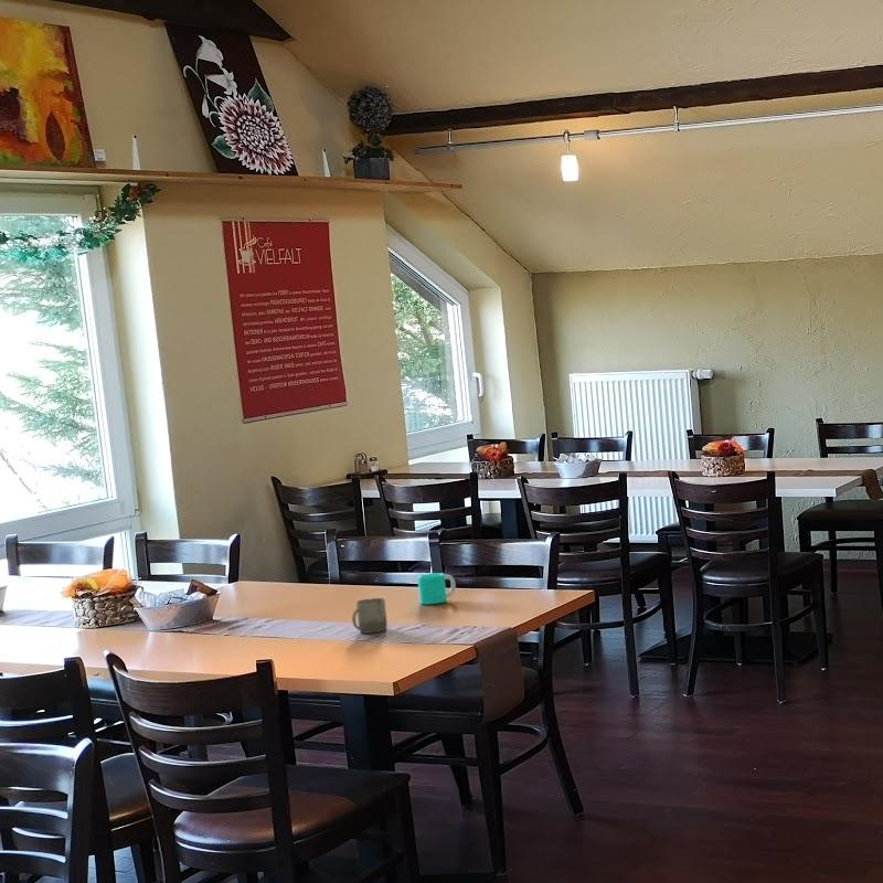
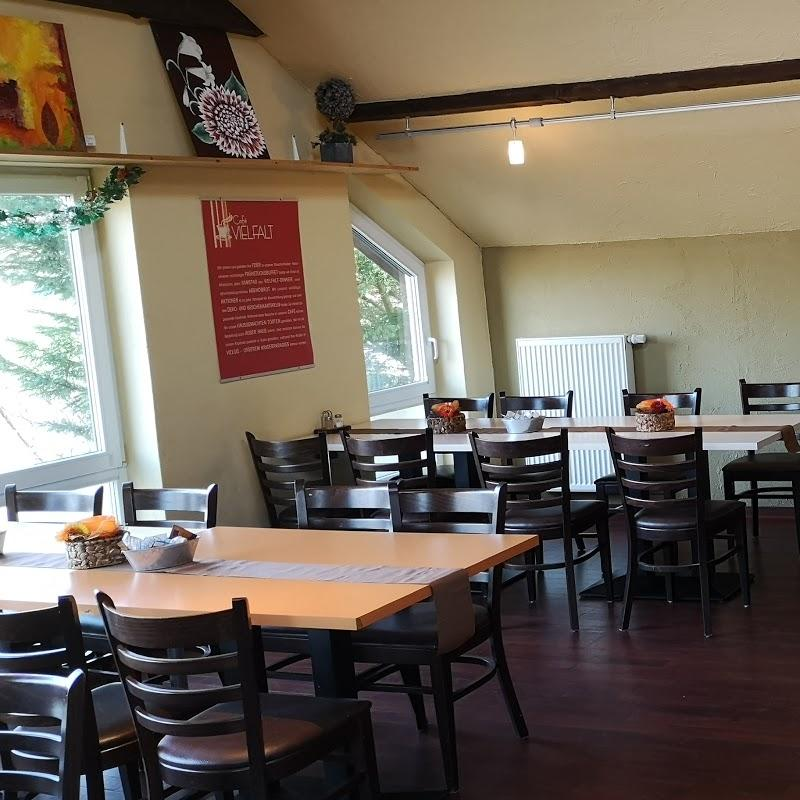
- cup (437, 587)
- cup (368, 616)
